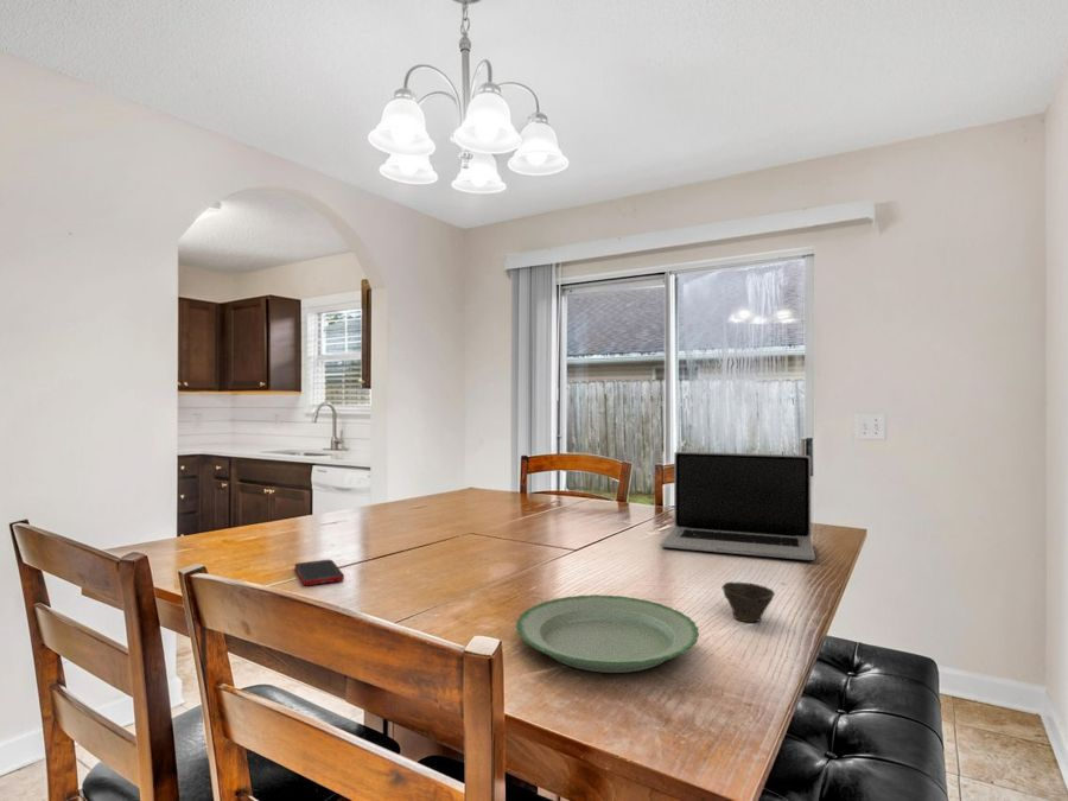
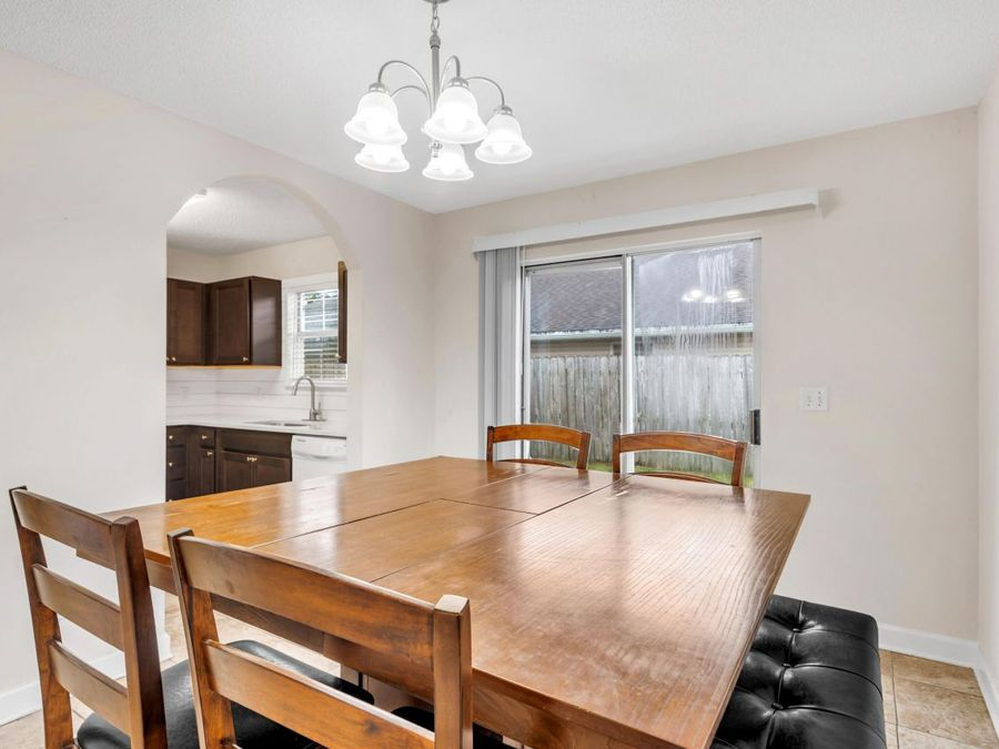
- cup (745, 602)
- plate (605, 634)
- laptop (737, 501)
- cell phone (318, 572)
